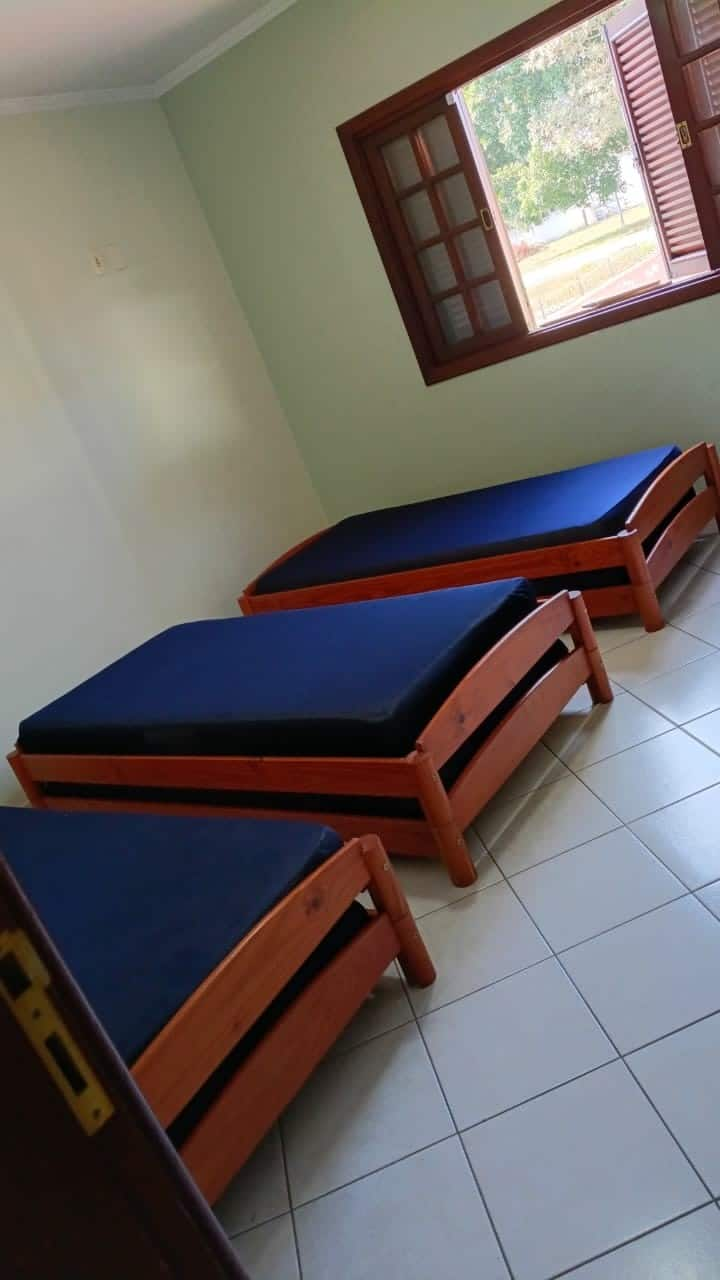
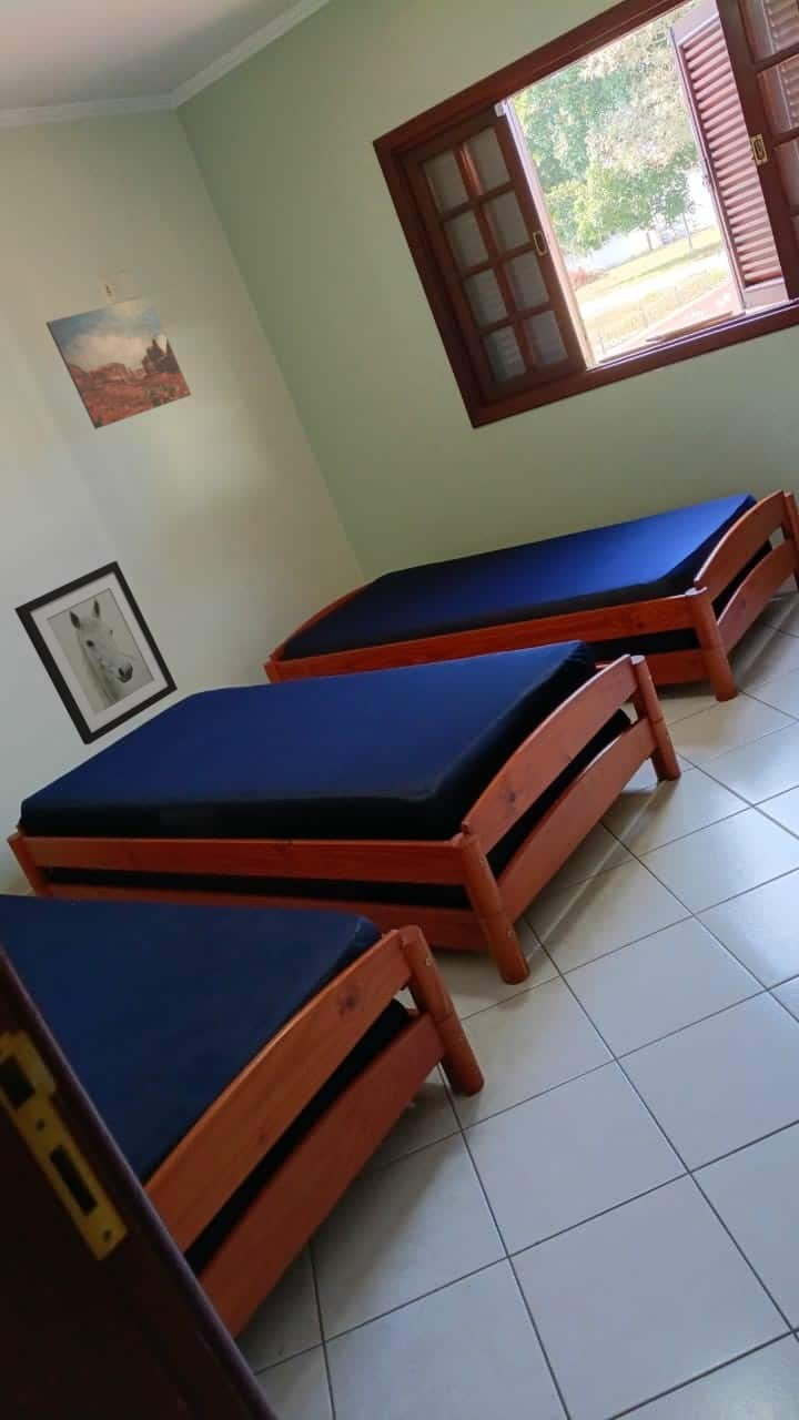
+ wall art (122, 361)
+ wall art (100, 651)
